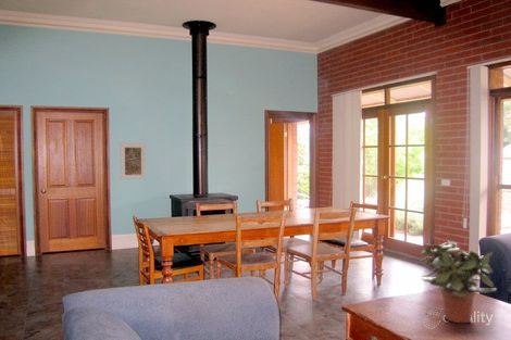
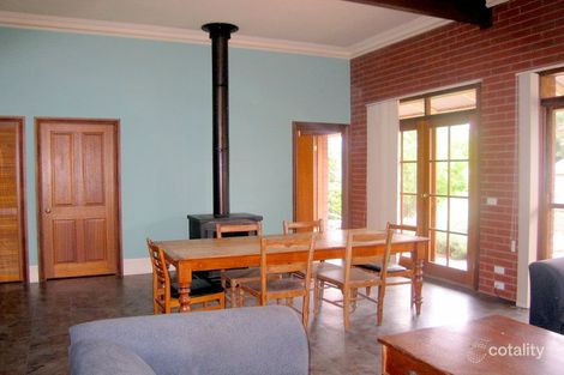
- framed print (133, 161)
- potted plant (458, 280)
